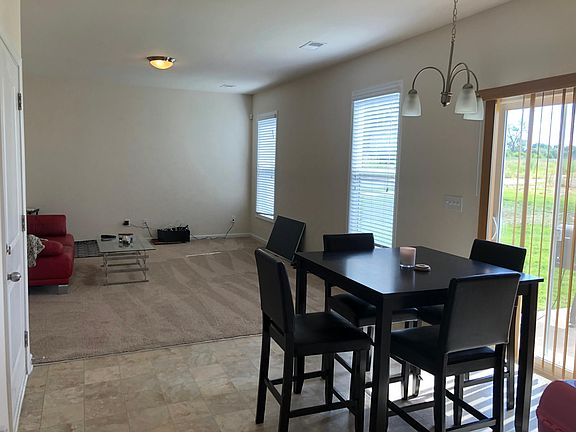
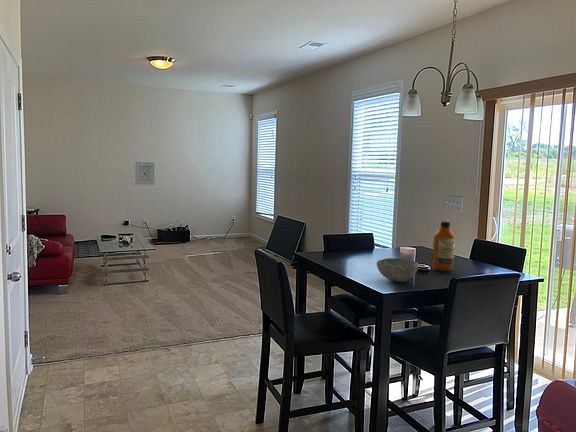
+ bowl (397, 271)
+ bottle (444, 245)
+ wall art (144, 173)
